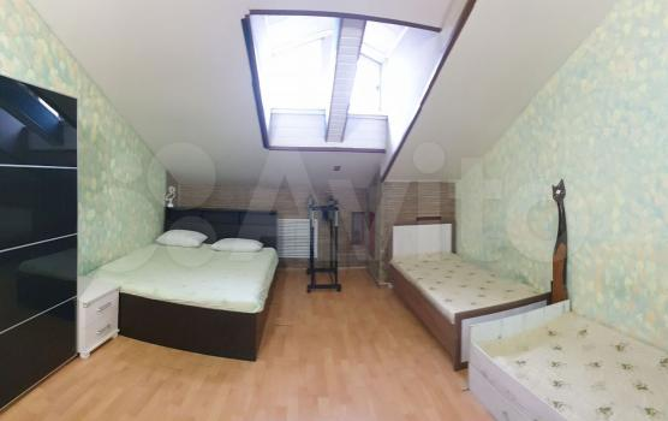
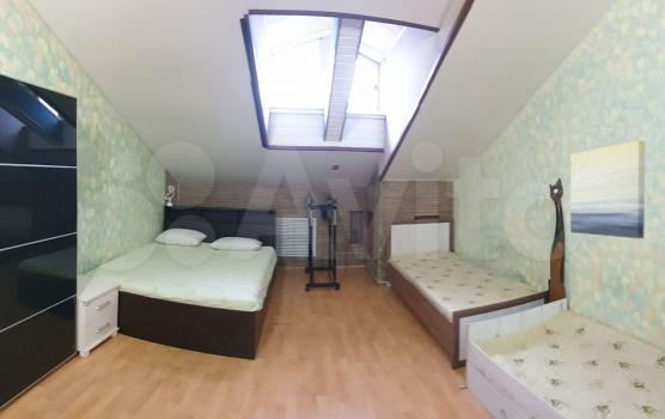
+ wall art (603, 192)
